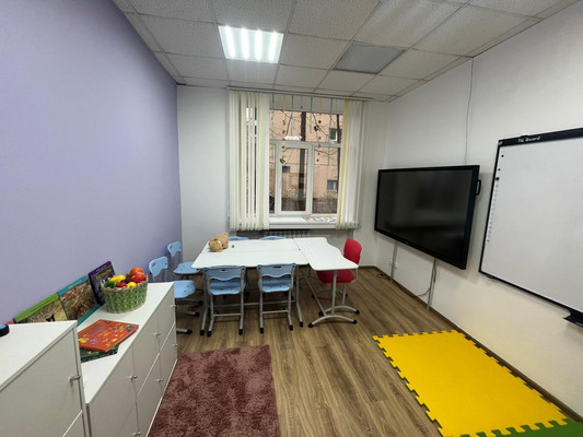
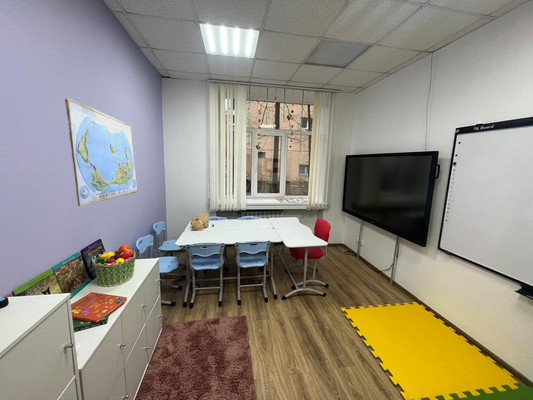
+ world map (110, 157)
